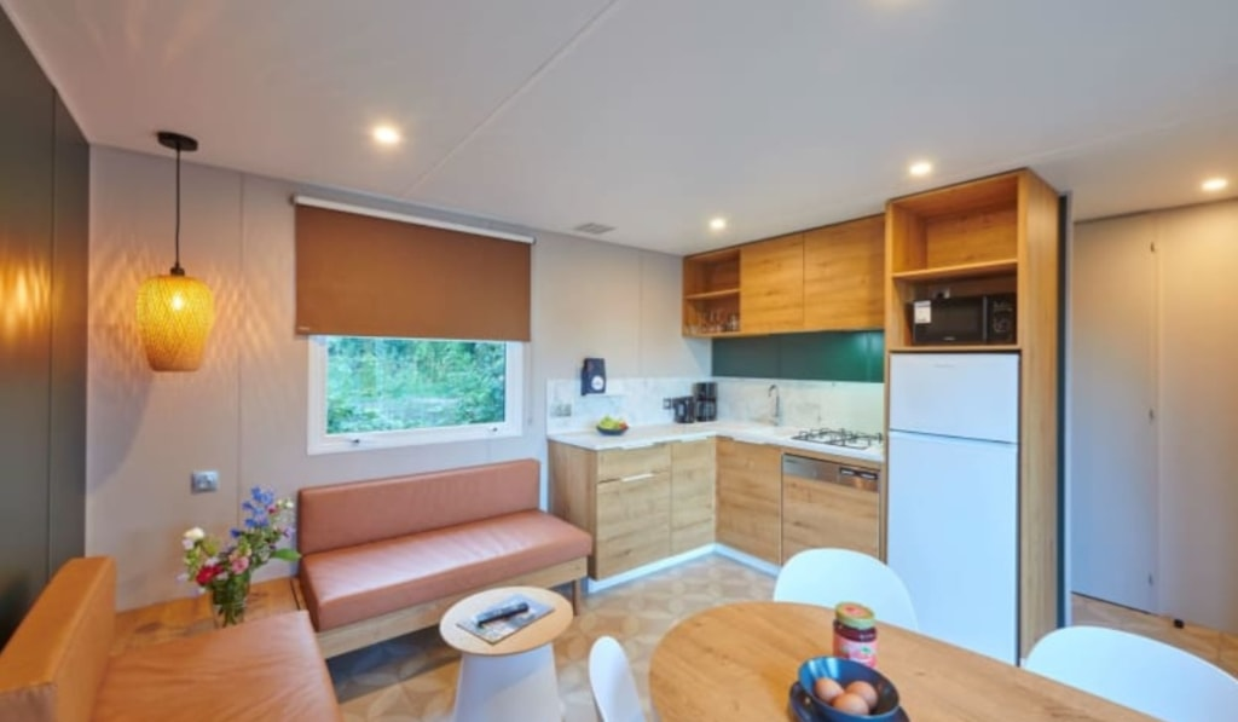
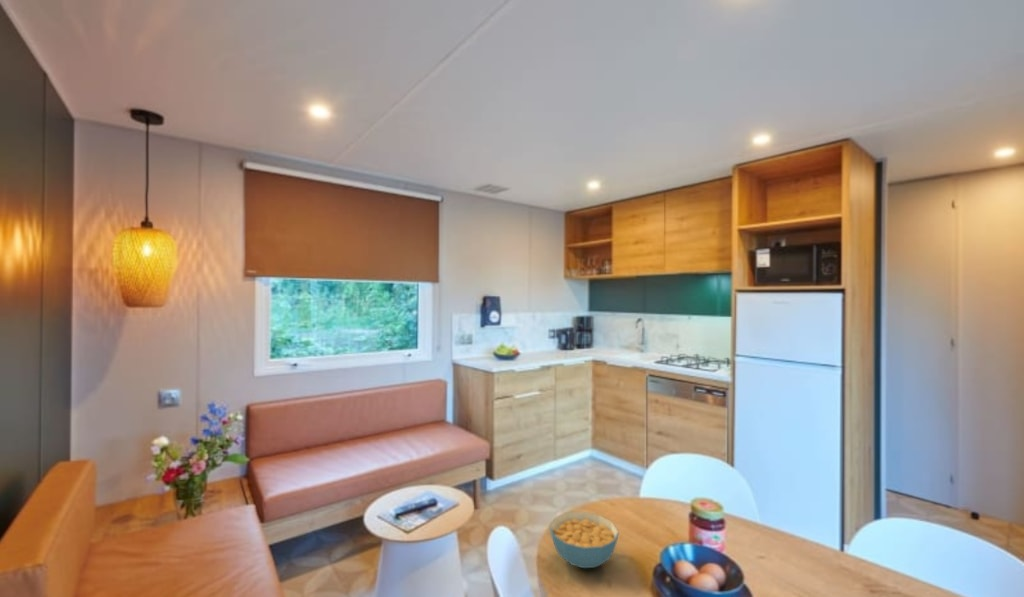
+ cereal bowl (583, 545)
